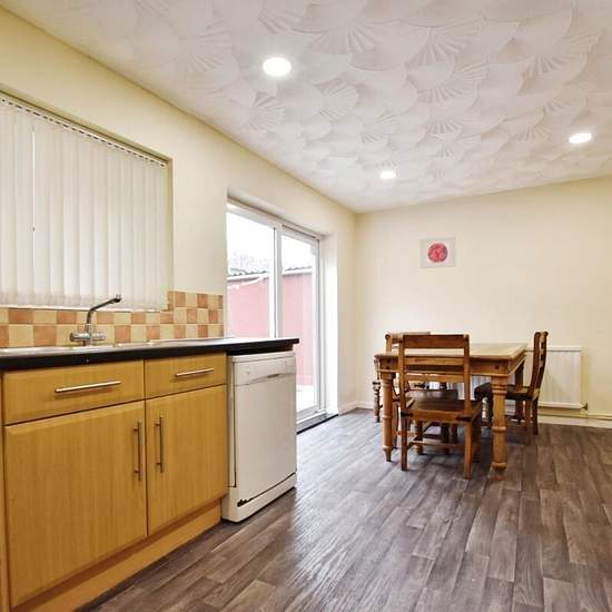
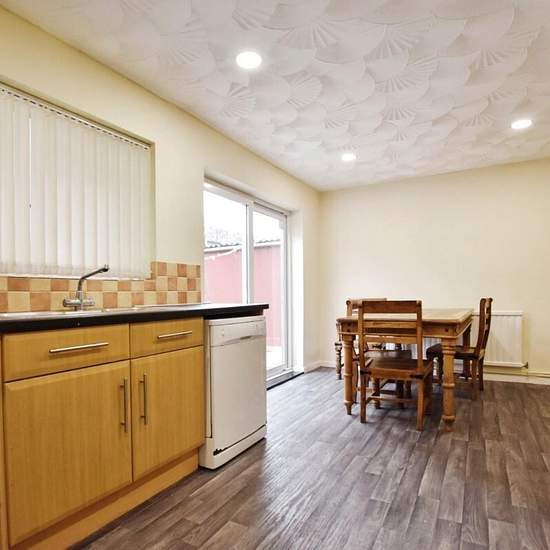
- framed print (437, 253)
